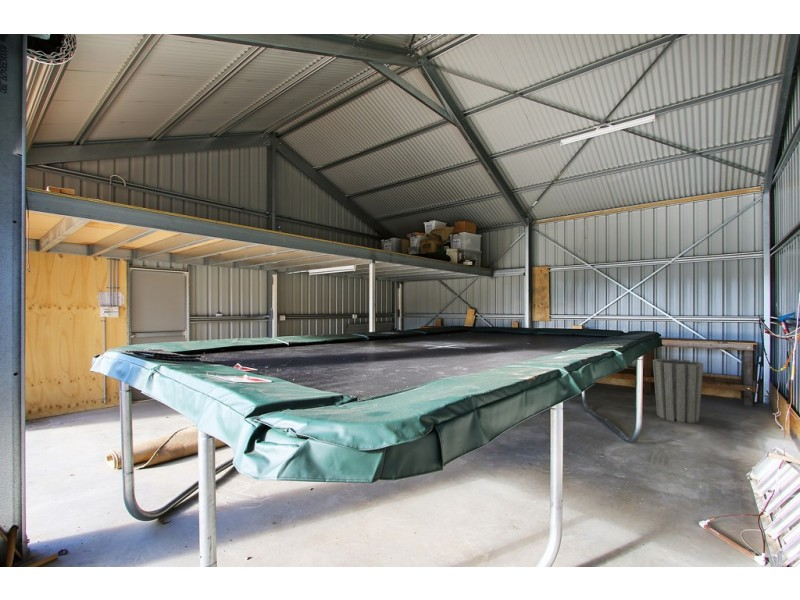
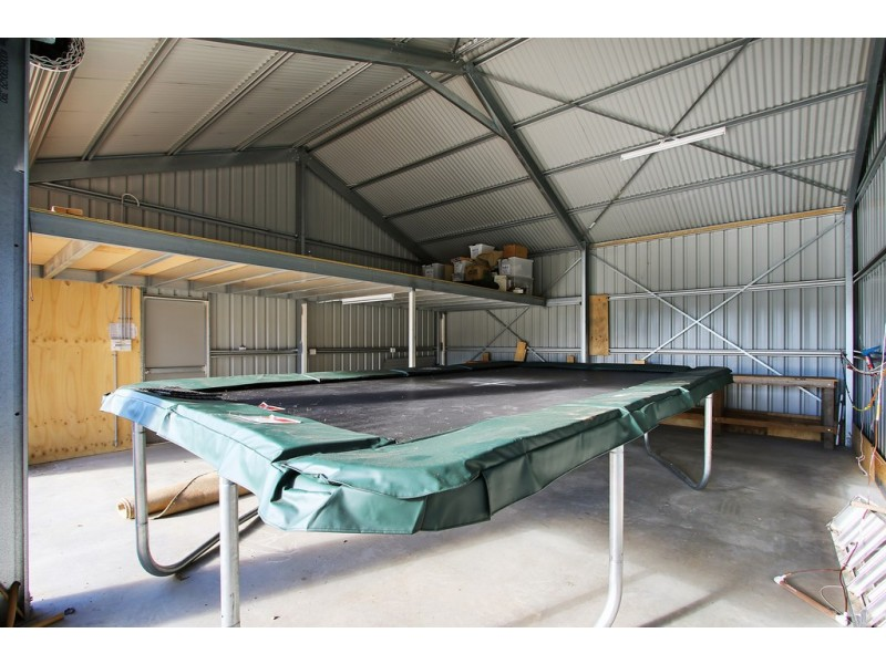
- trash can (677, 389)
